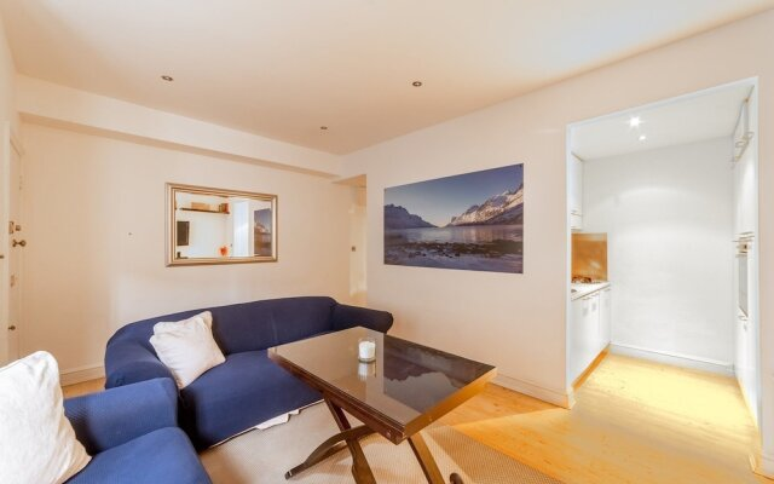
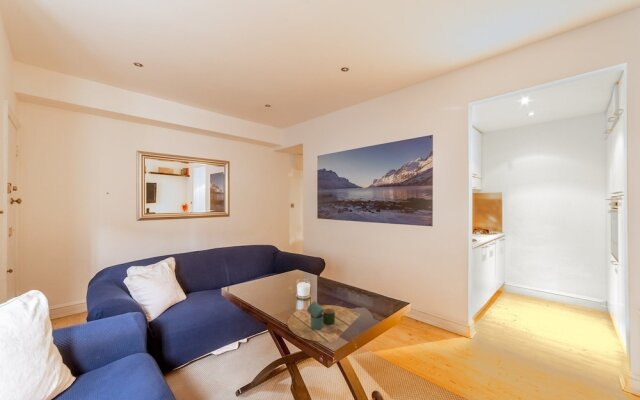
+ decorative tray (326, 309)
